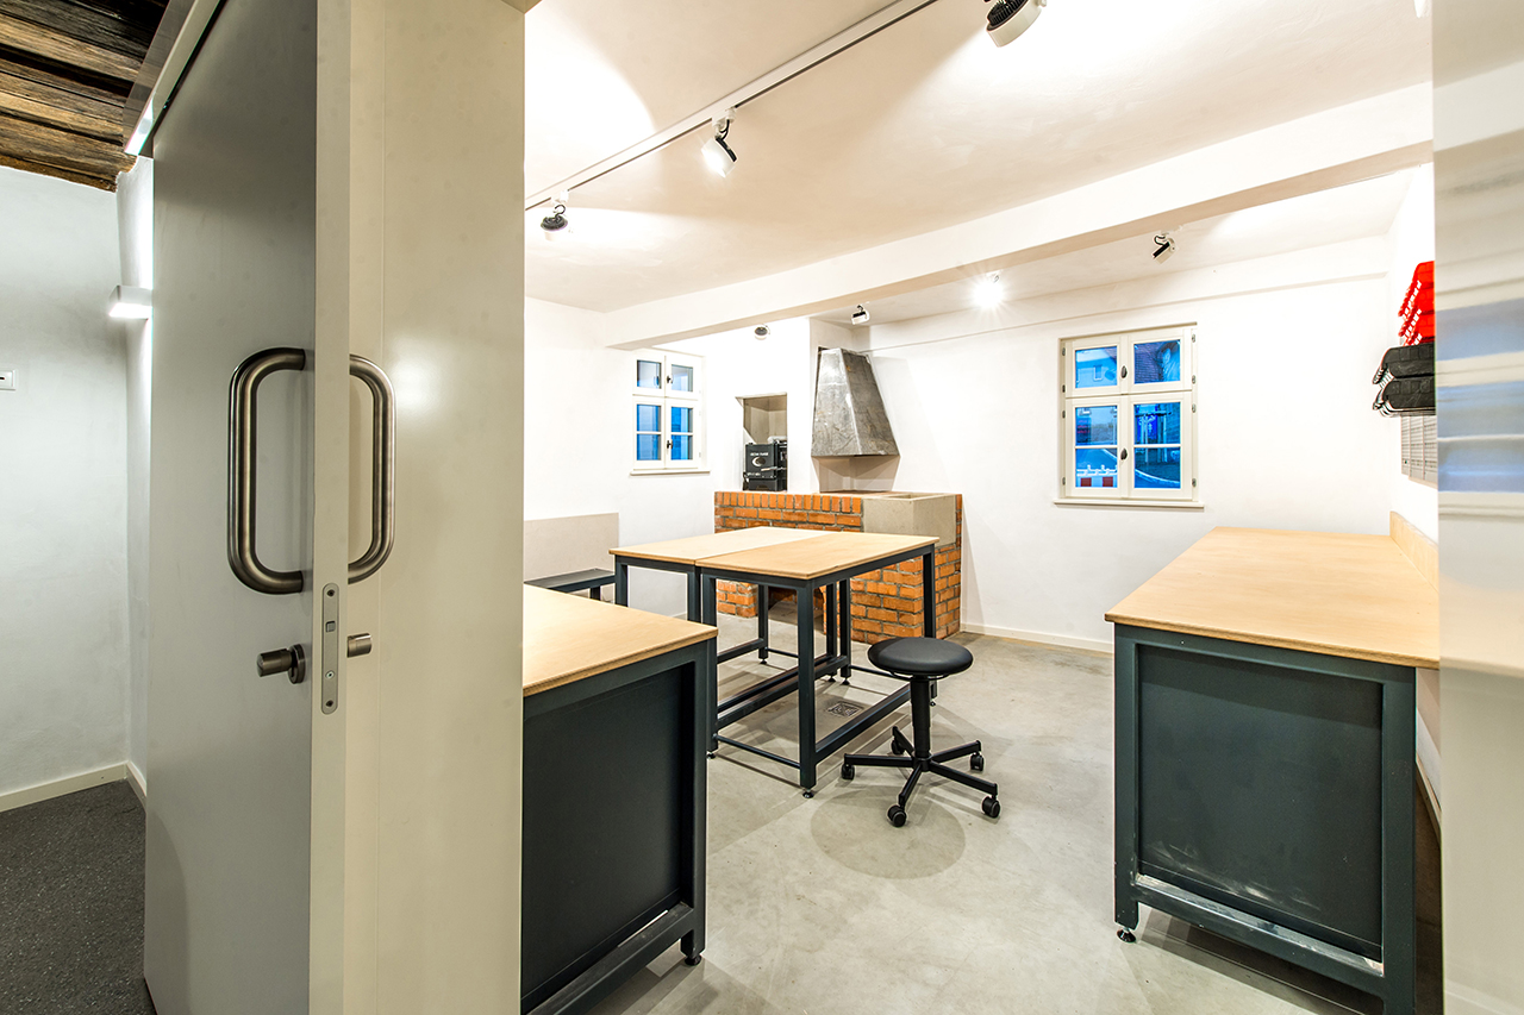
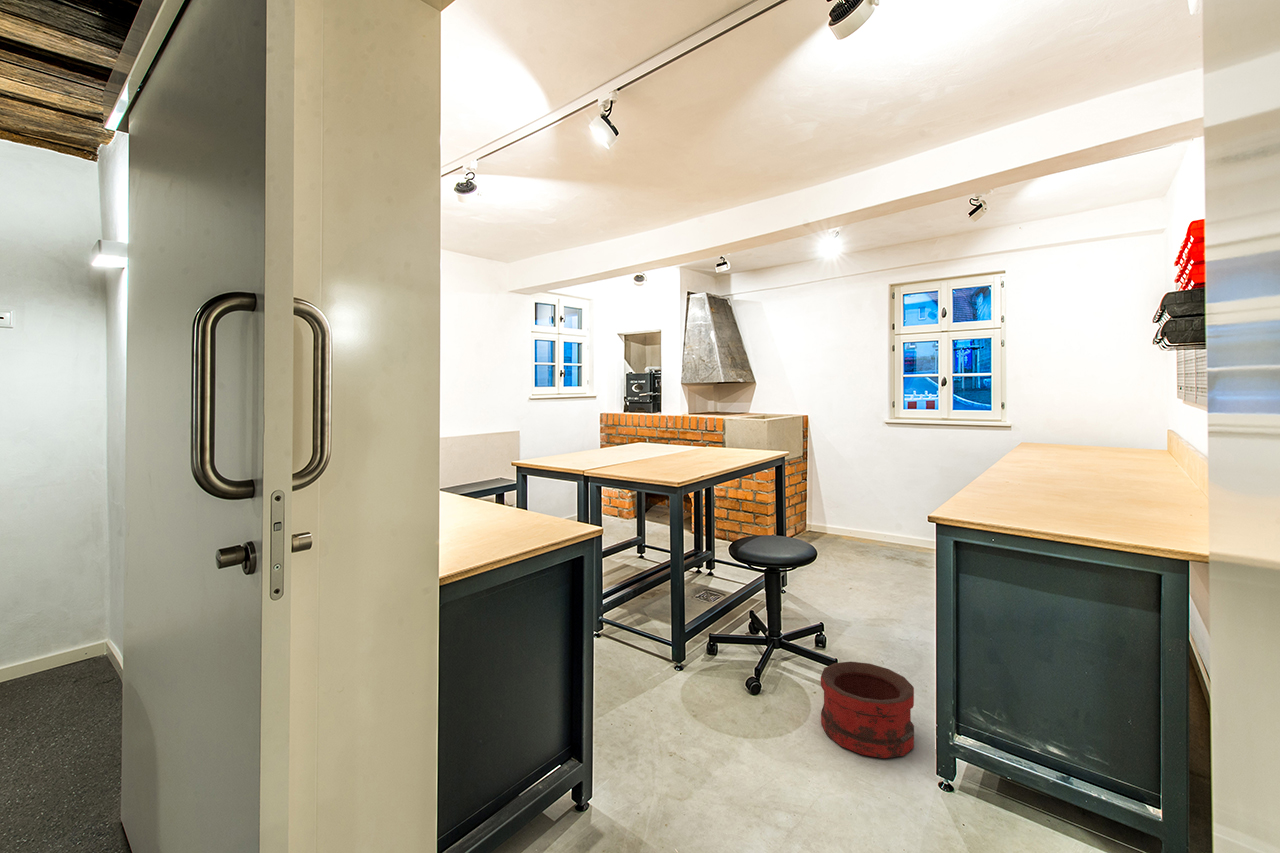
+ bucket (866, 705)
